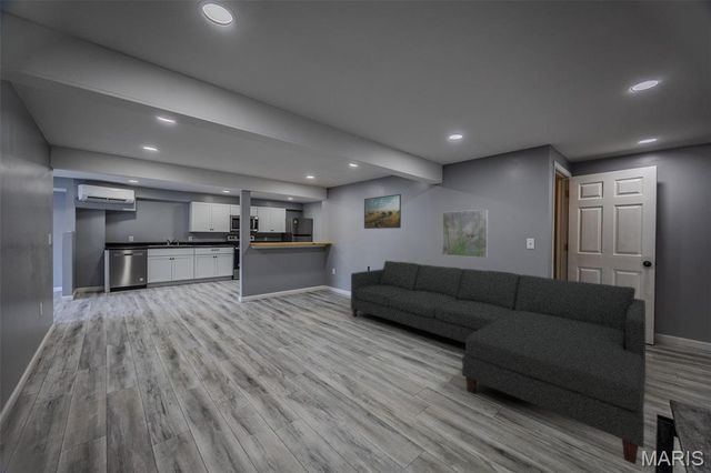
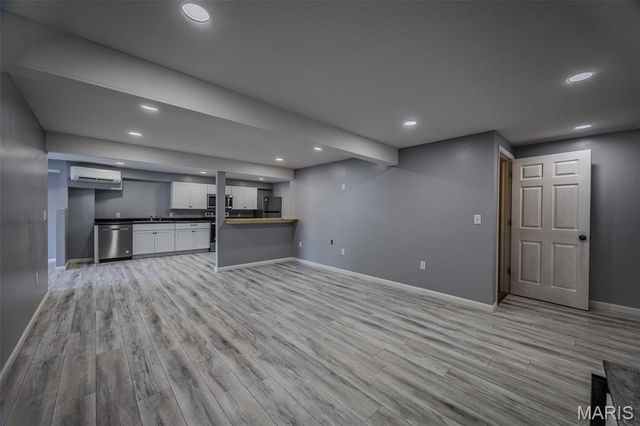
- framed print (463, 233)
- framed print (381, 212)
- sofa (447, 308)
